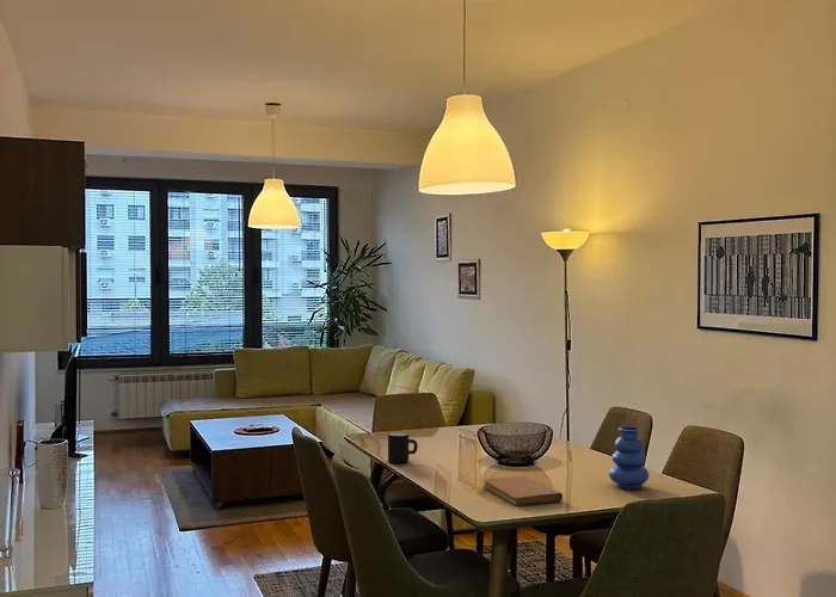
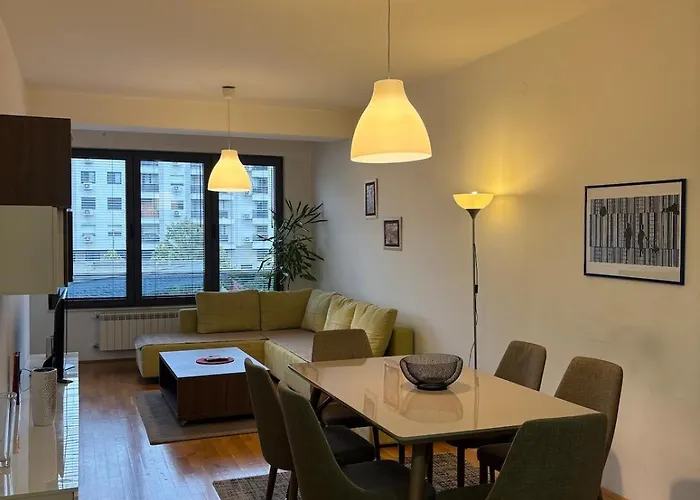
- notebook (521, 490)
- vase (628, 457)
- mug (402, 447)
